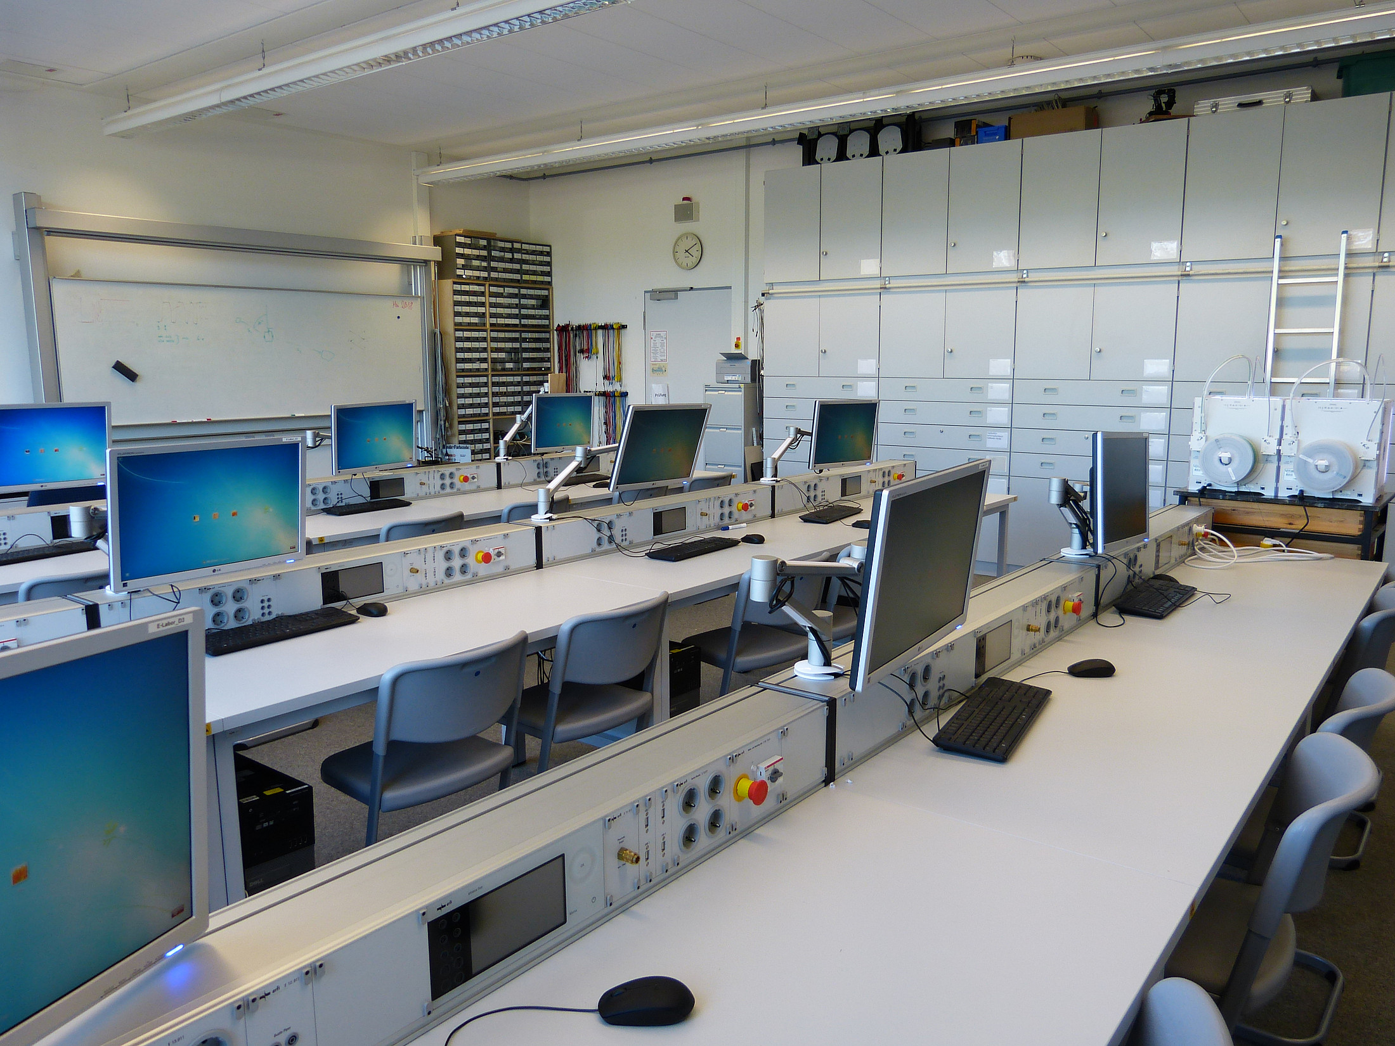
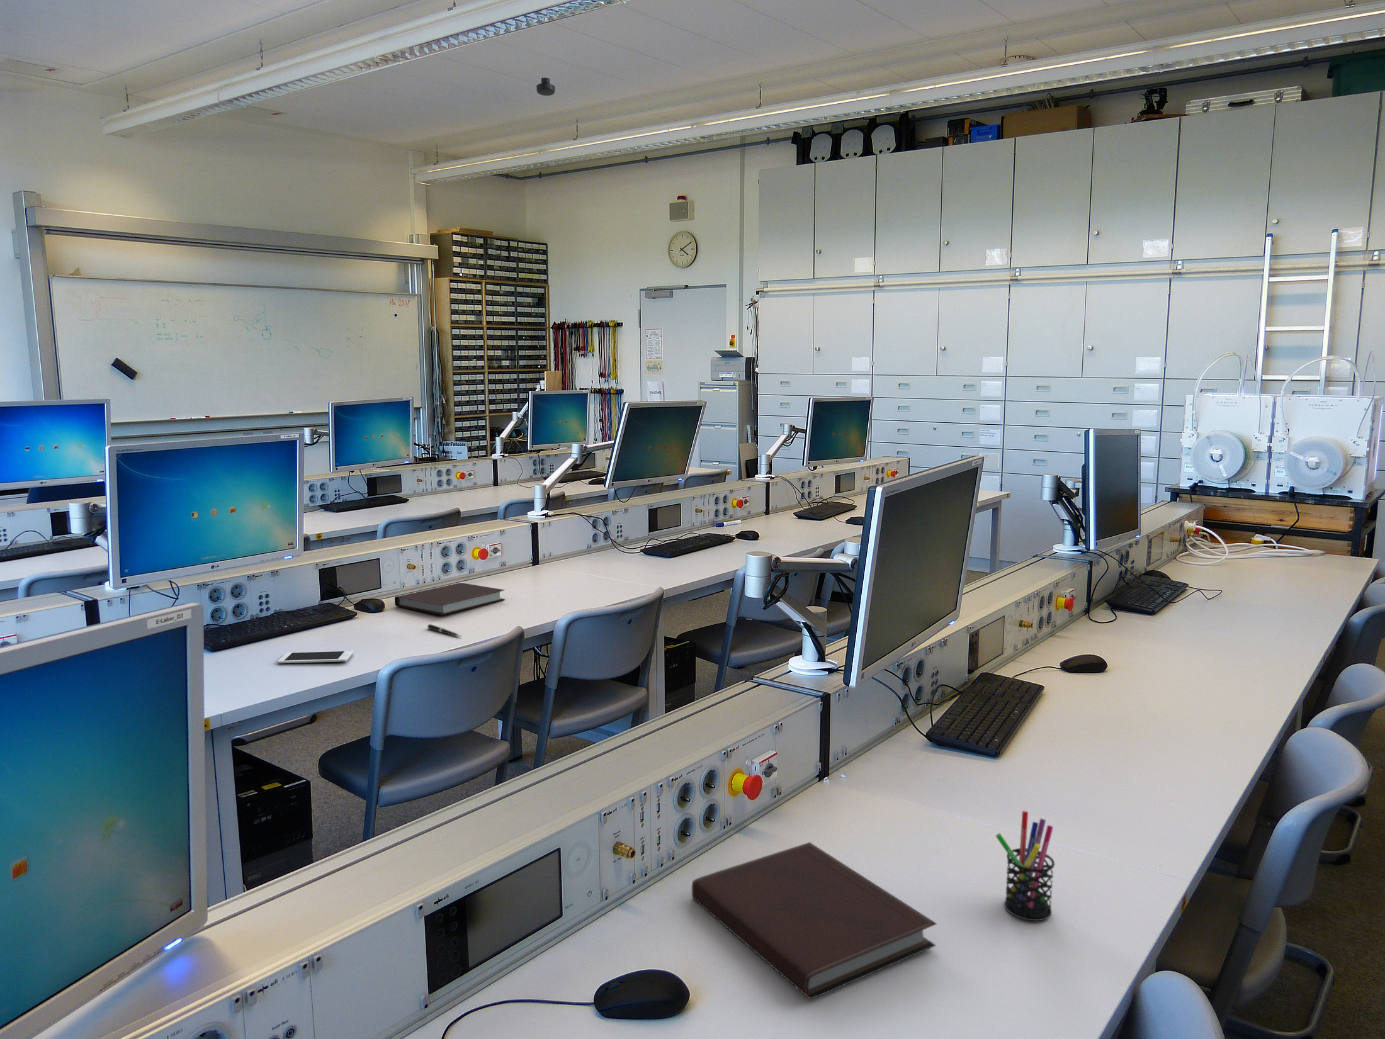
+ pen (445, 631)
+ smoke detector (546, 85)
+ notebook (809, 911)
+ cell phone (317, 657)
+ pen holder (1024, 863)
+ notebook (451, 597)
